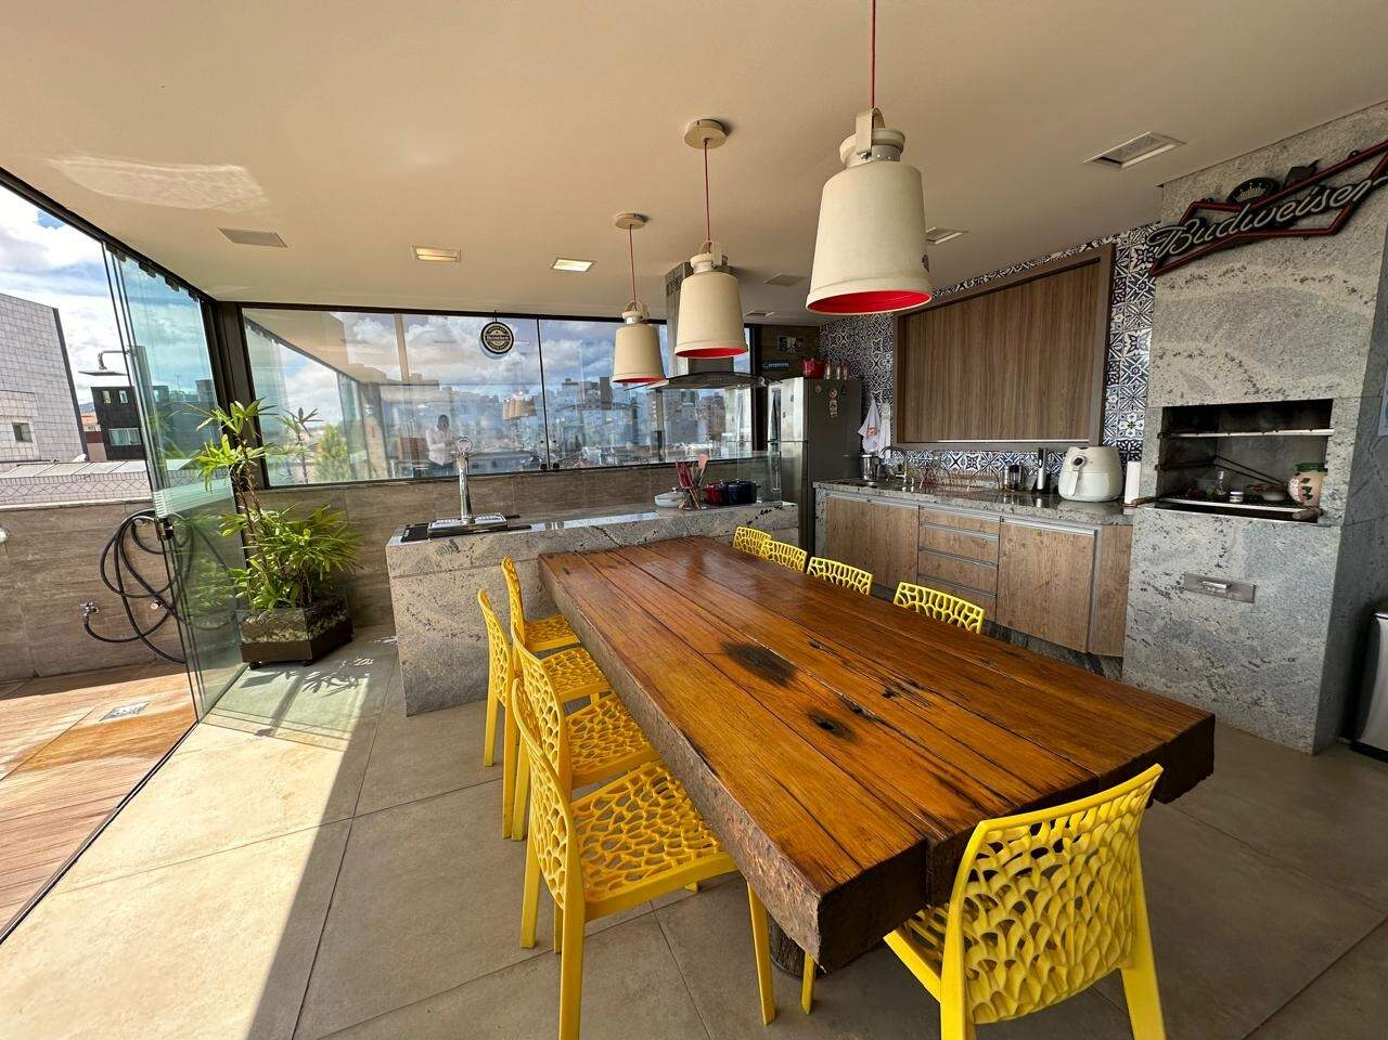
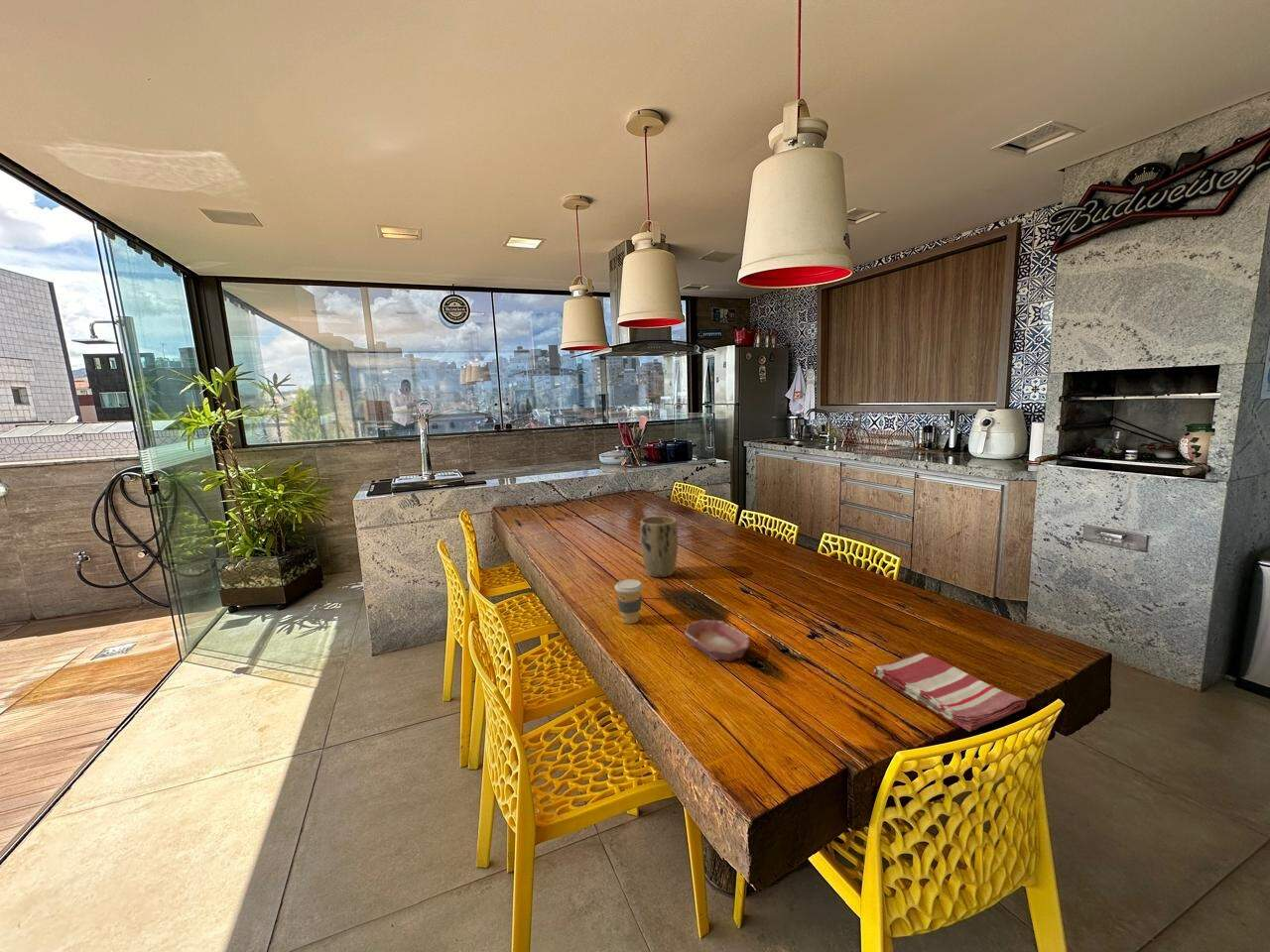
+ coffee cup (629, 601)
+ bowl (716, 640)
+ dish towel (944, 684)
+ plant pot (659, 546)
